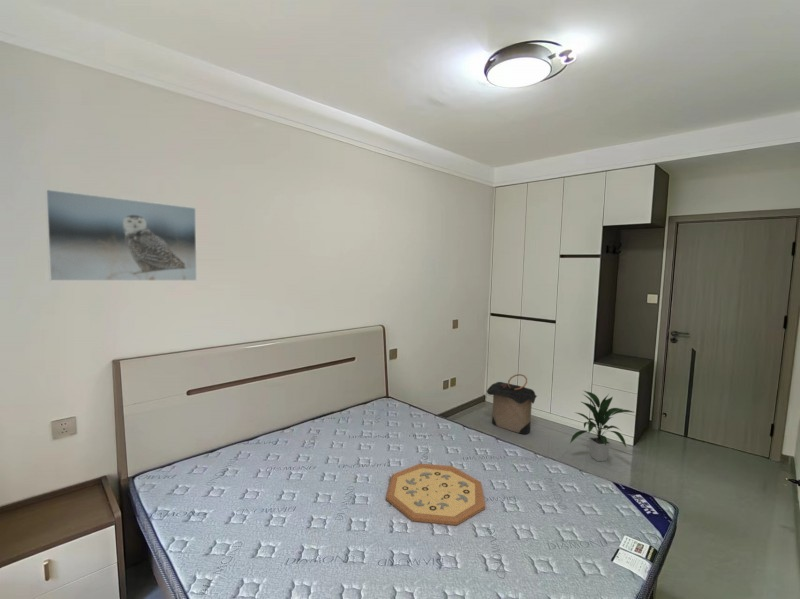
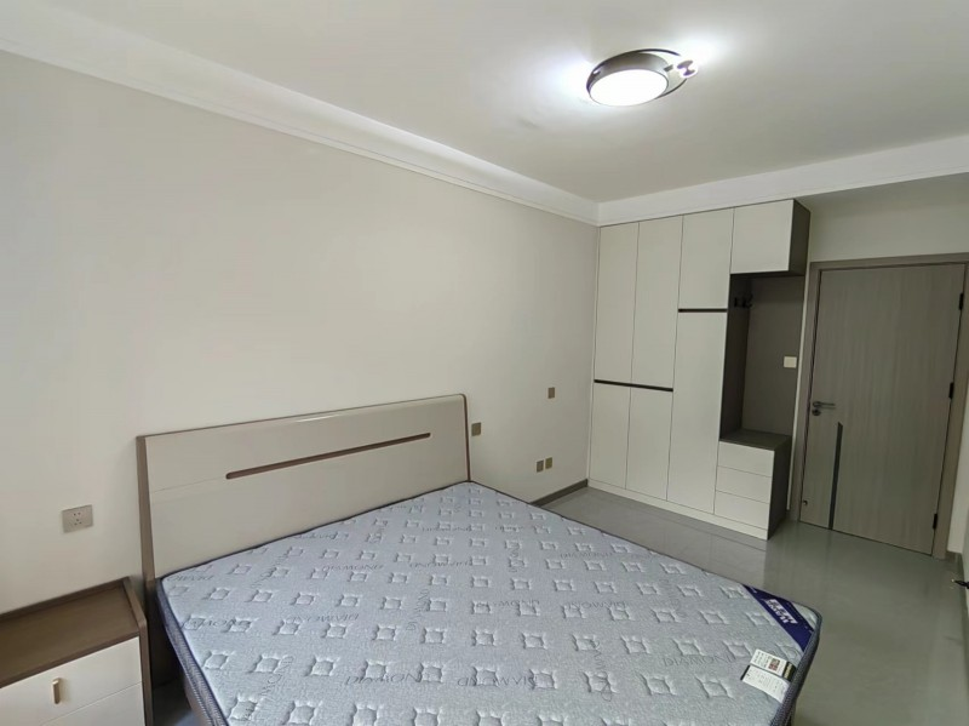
- indoor plant (597, 424)
- decorative tray (435, 489)
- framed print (129, 240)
- laundry hamper (510, 400)
